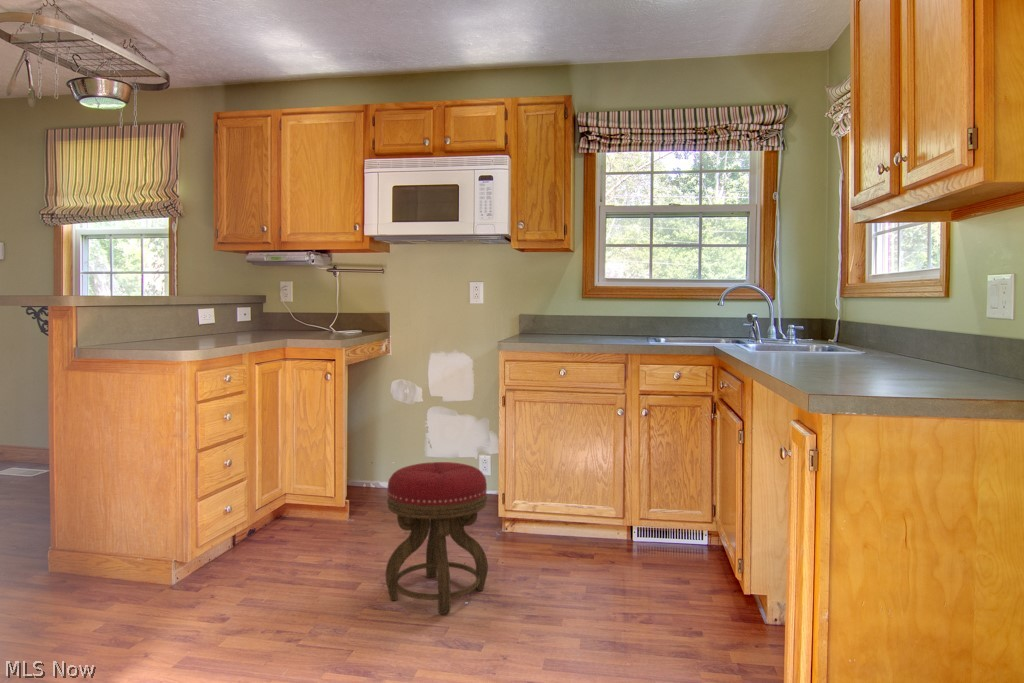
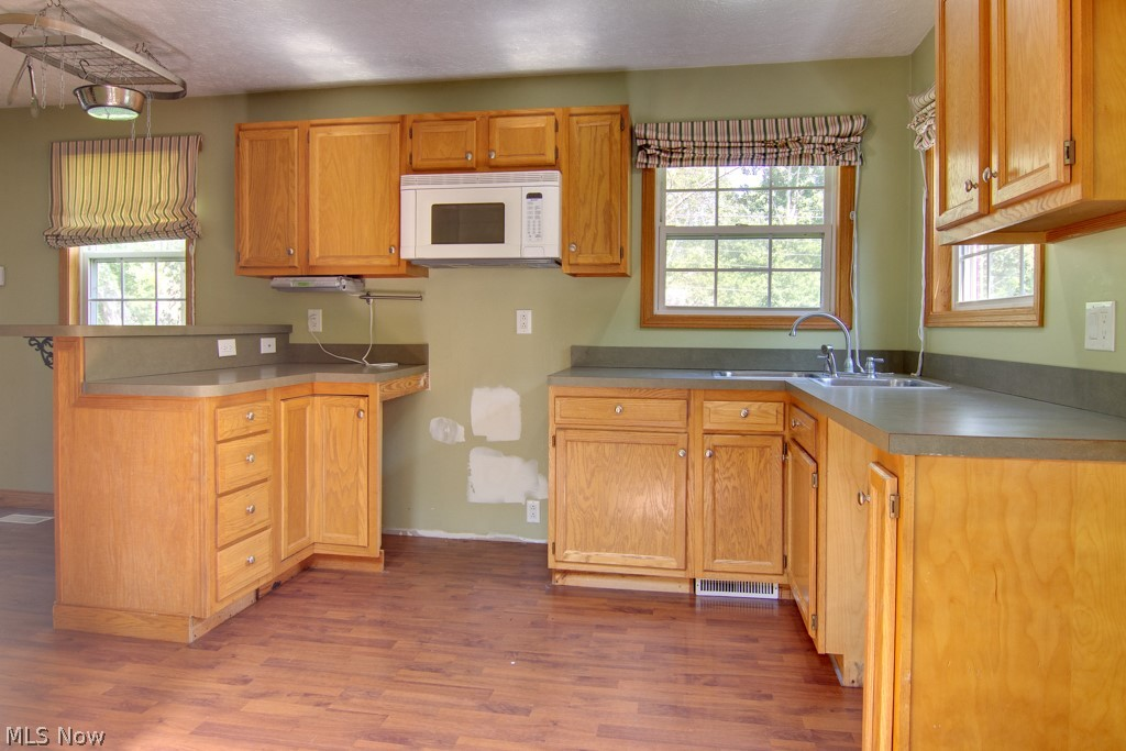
- stool (437, 531)
